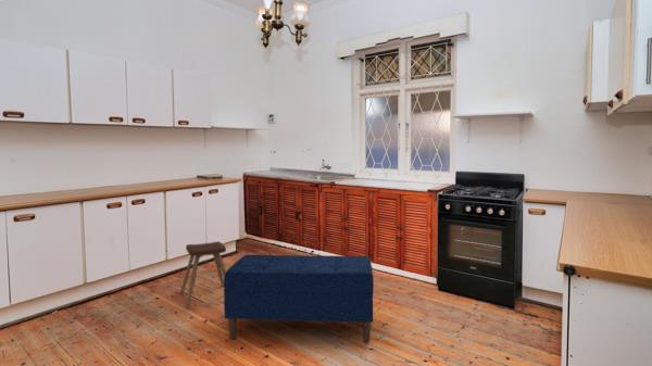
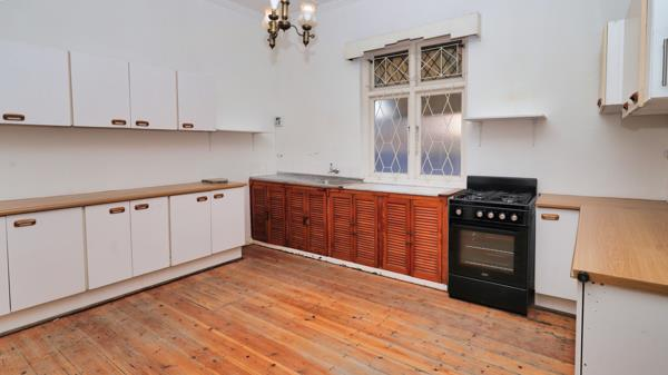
- music stool (197, 268)
- bench (302, 294)
